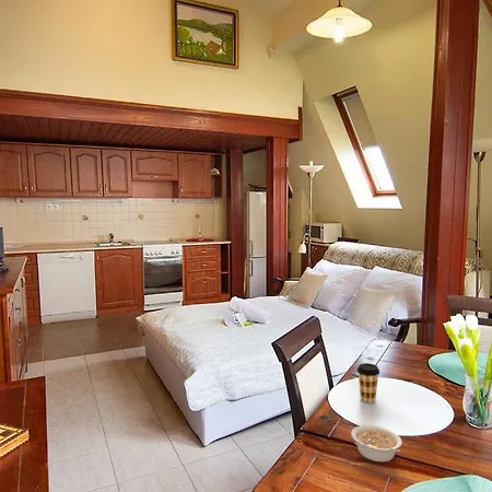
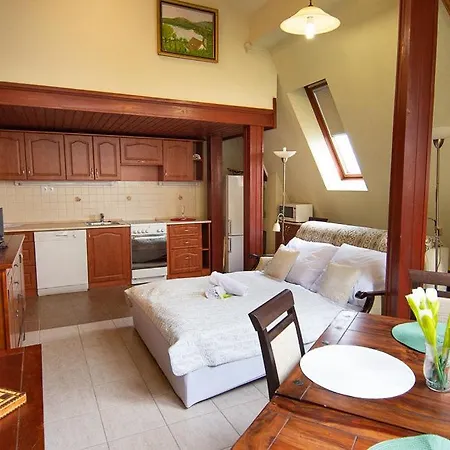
- legume (377, 444)
- coffee cup (367, 383)
